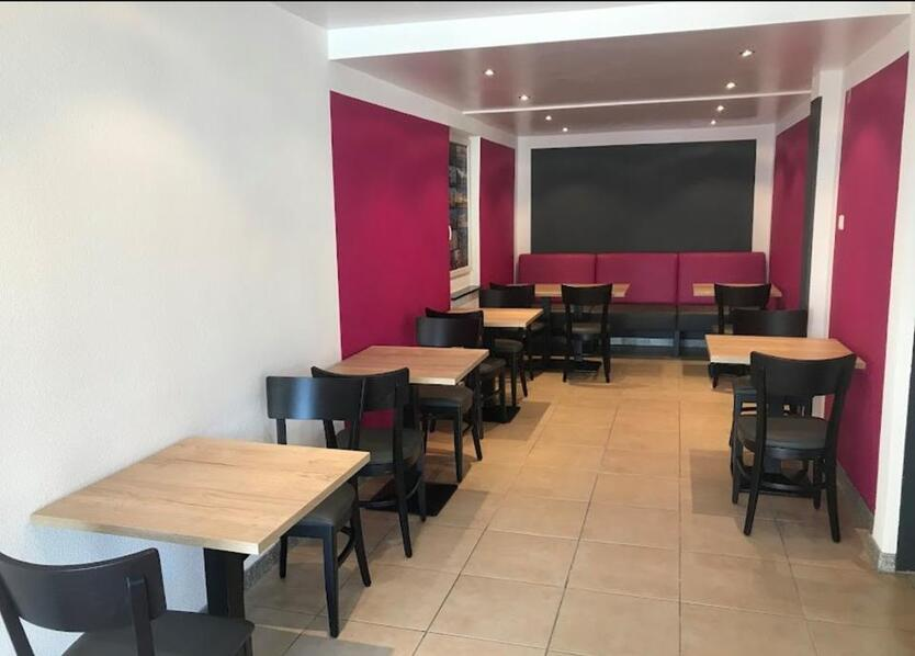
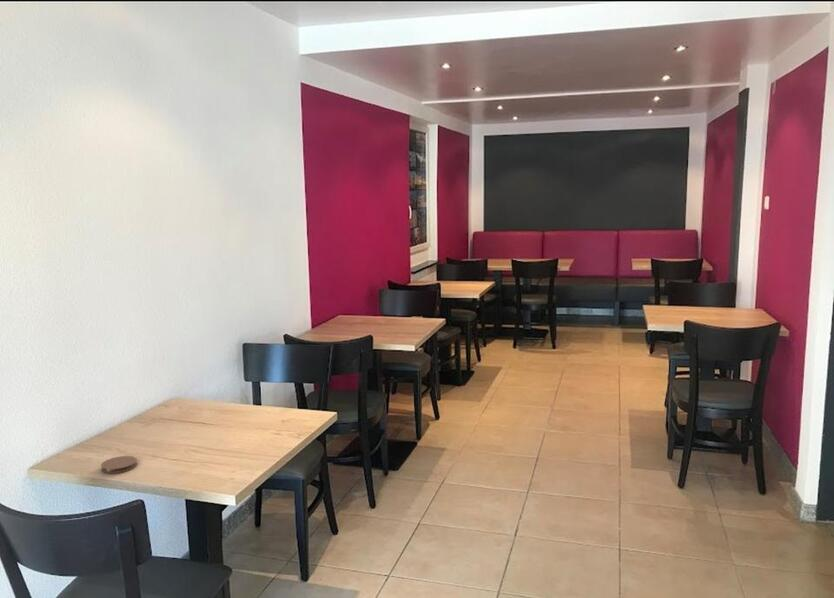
+ coaster (119, 464)
